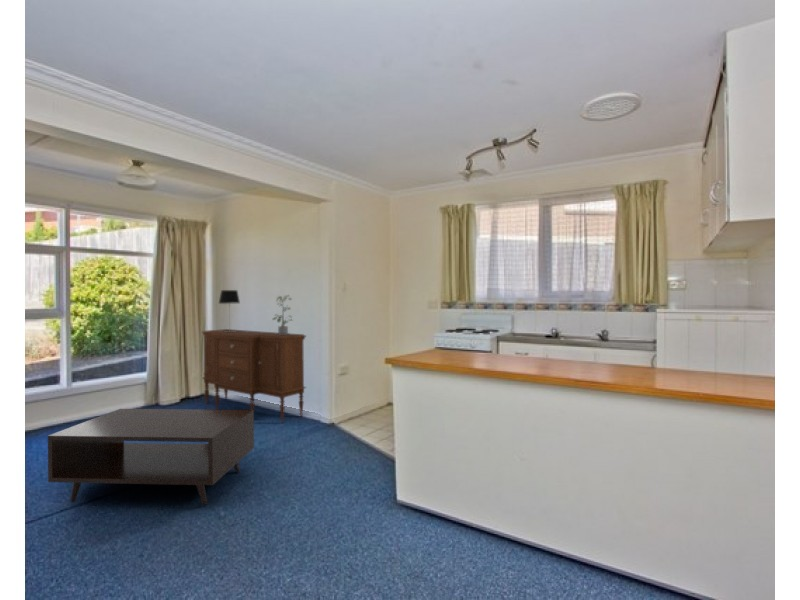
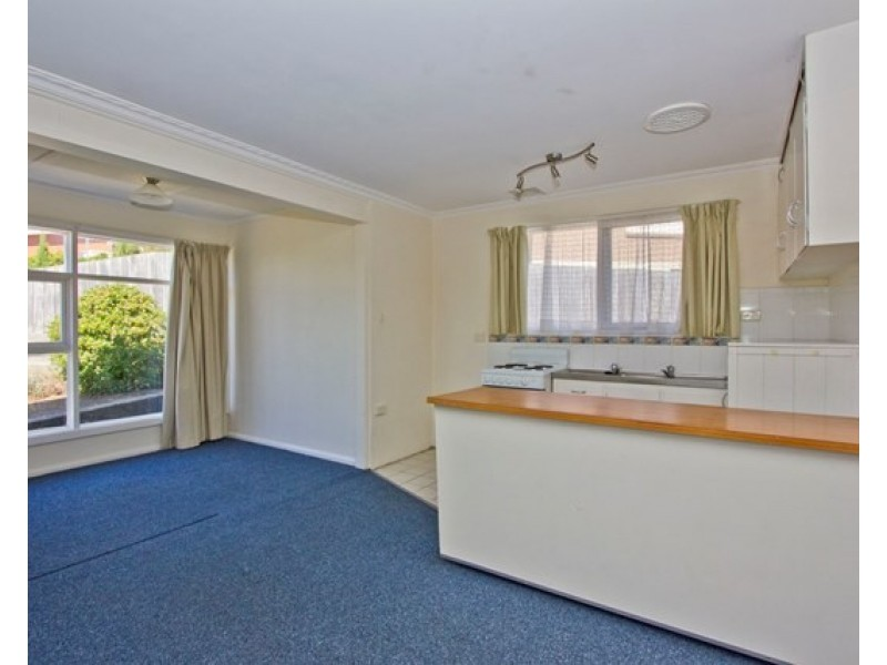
- table lamp (229, 310)
- sideboard (247, 371)
- potted plant (282, 314)
- coffee table (161, 453)
